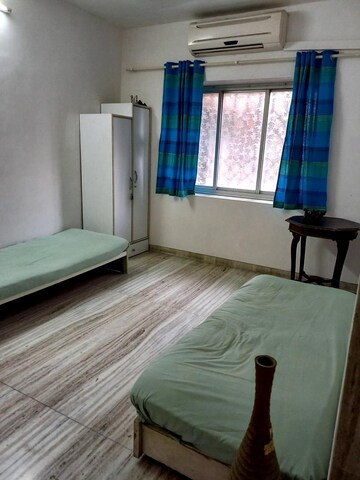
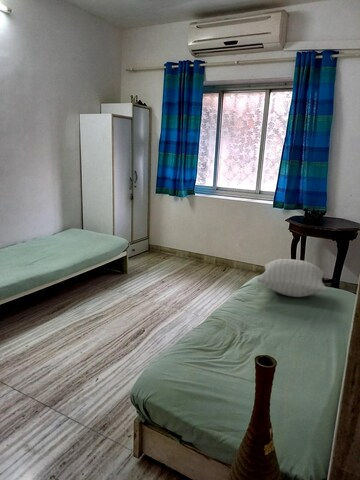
+ pillow (292, 276)
